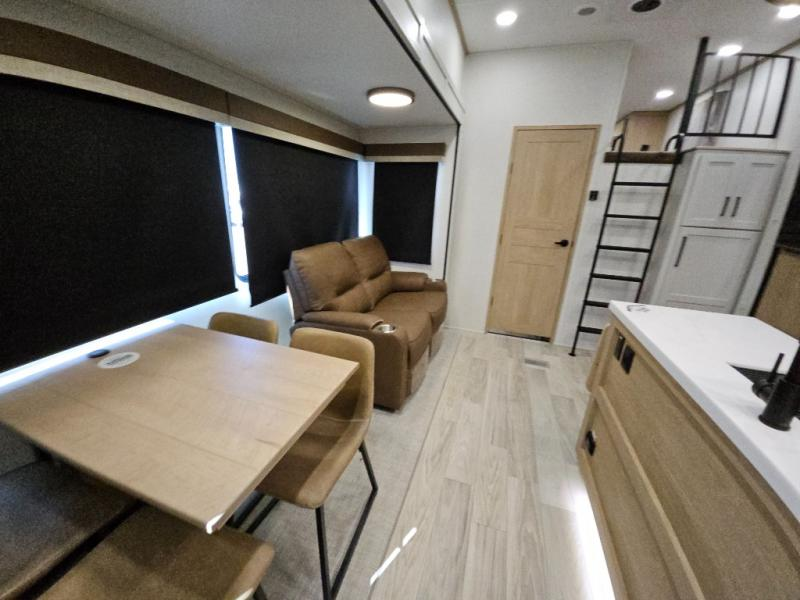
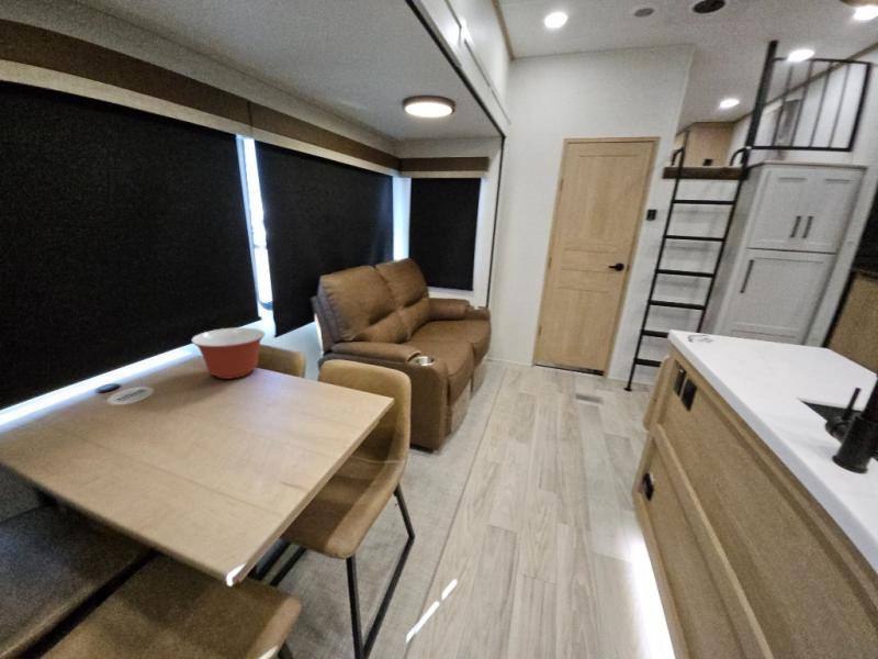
+ mixing bowl (232, 354)
